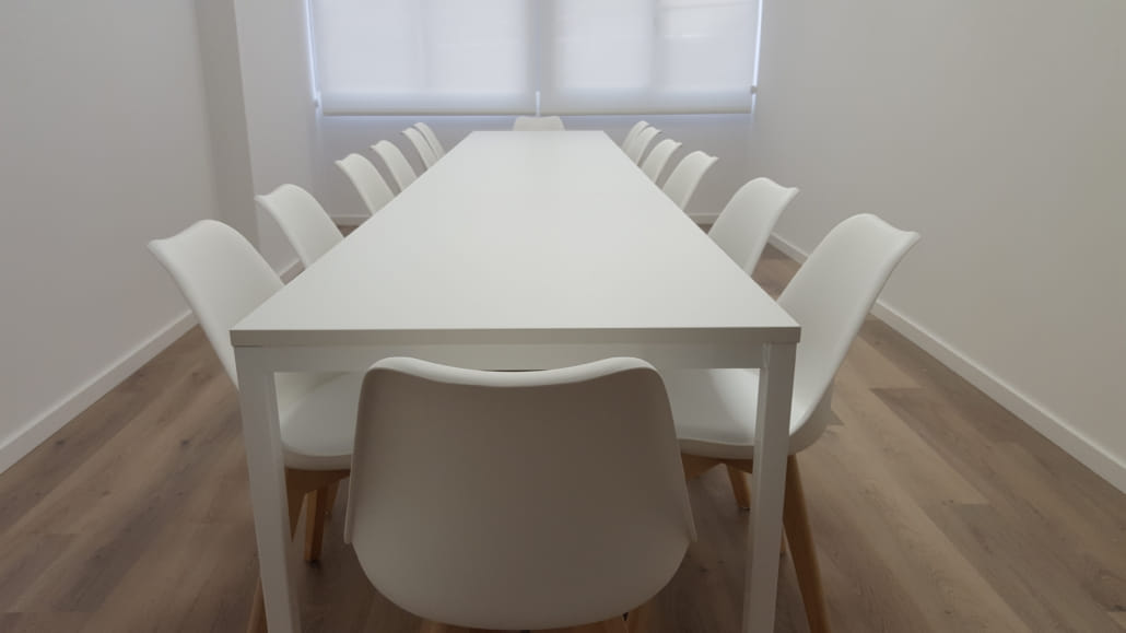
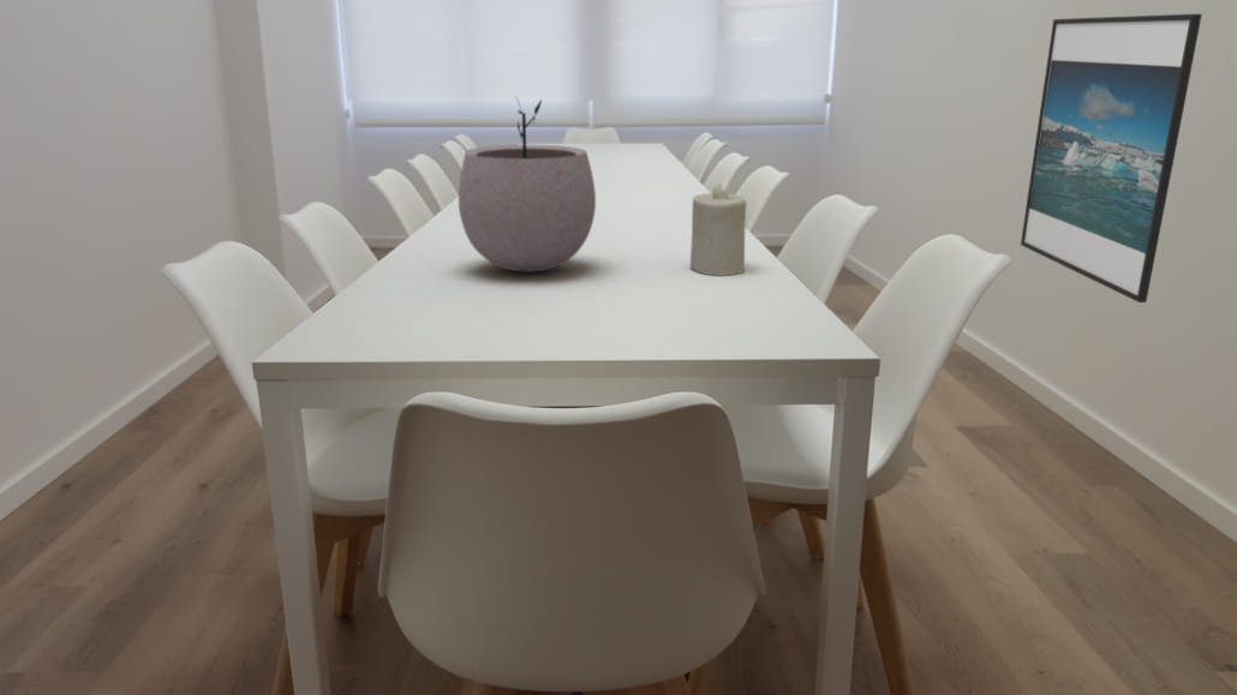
+ candle (718, 226)
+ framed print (1095, 149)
+ plant pot (526, 184)
